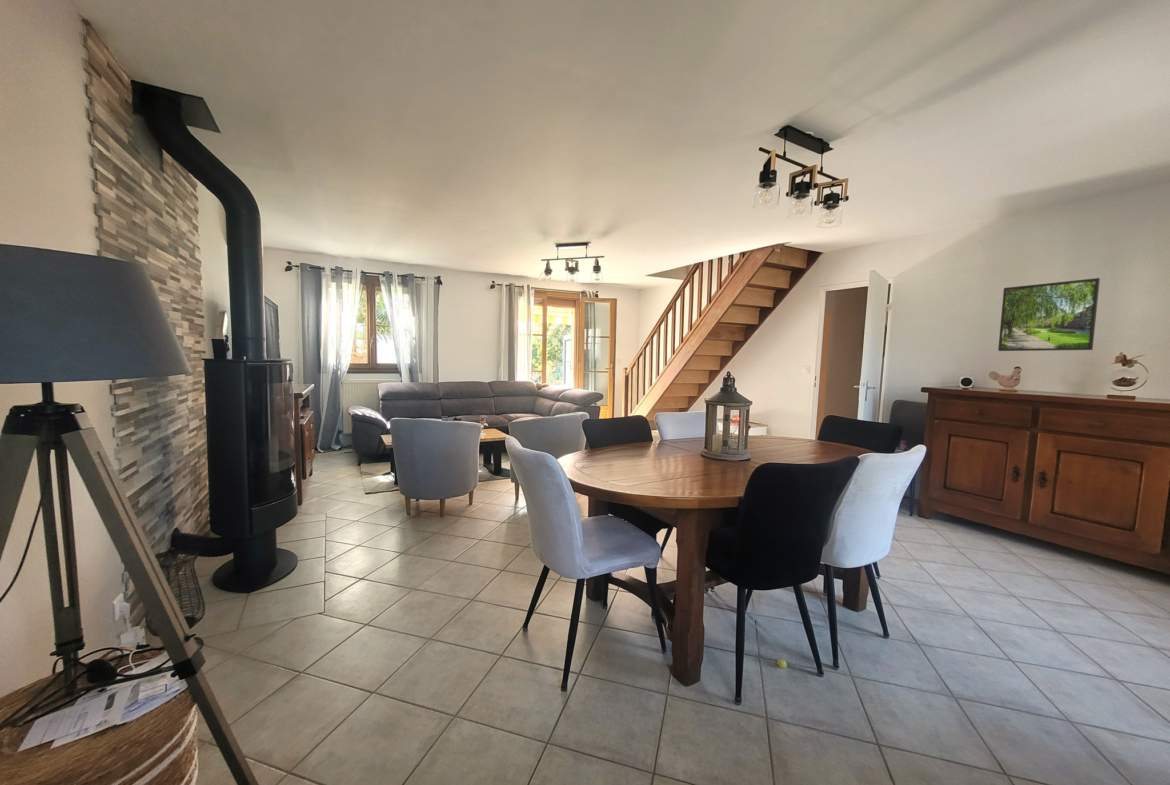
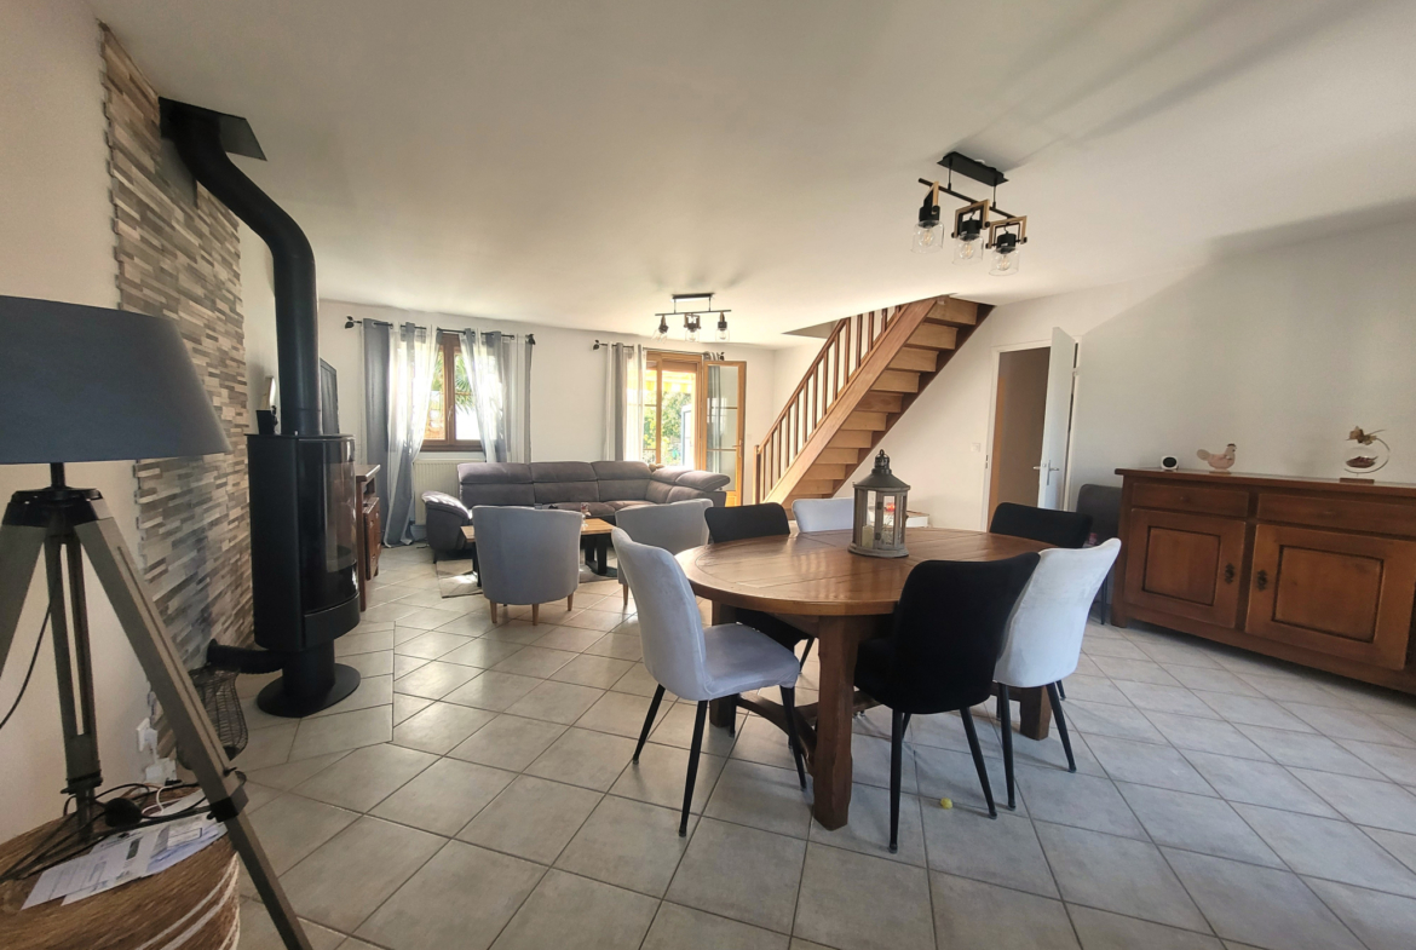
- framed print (1045, 317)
